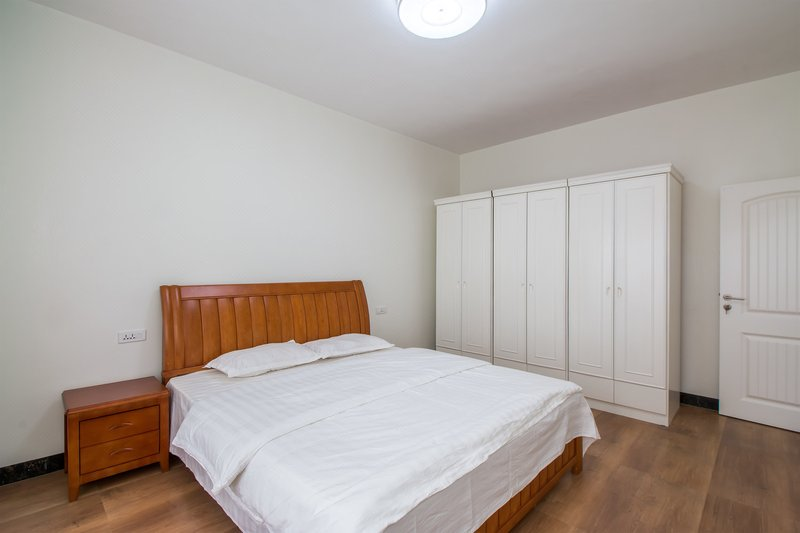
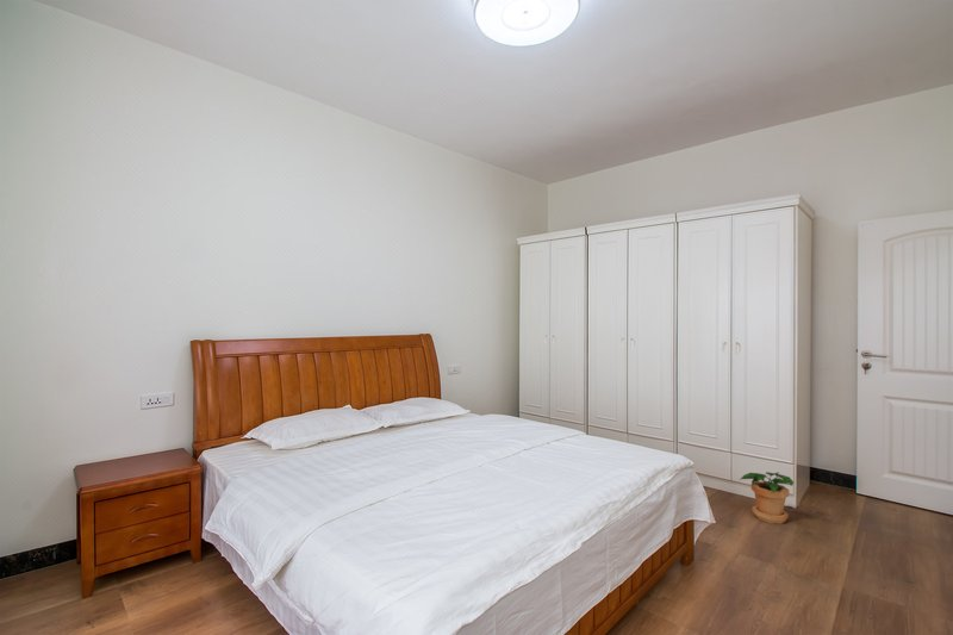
+ potted plant (765, 493)
